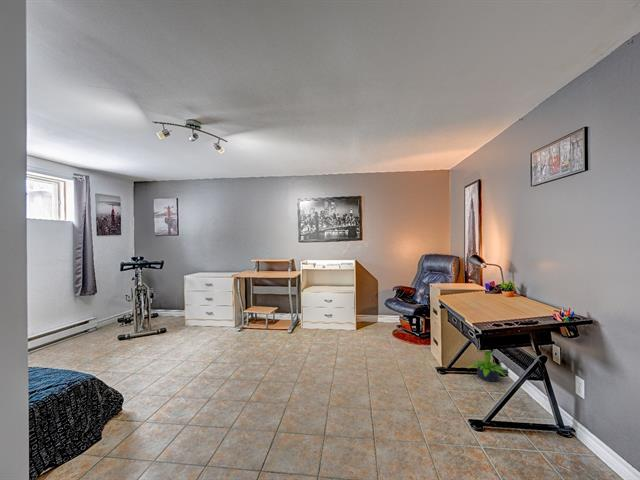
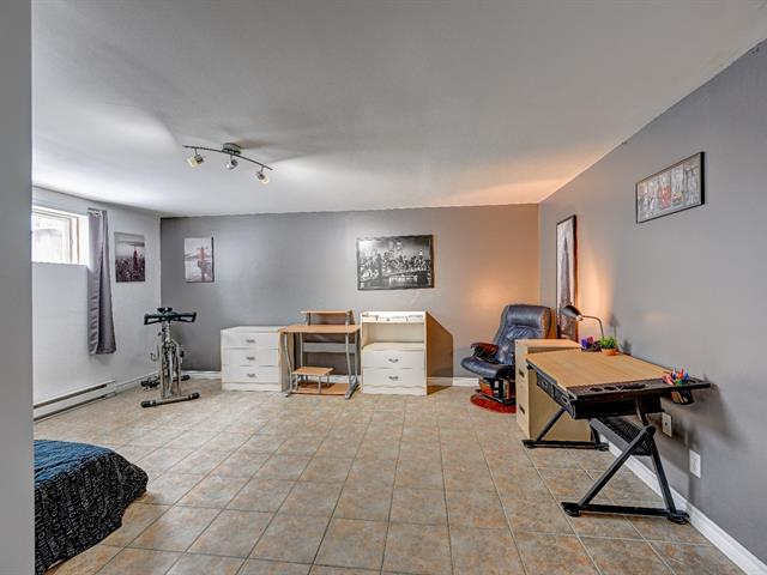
- potted plant (487, 359)
